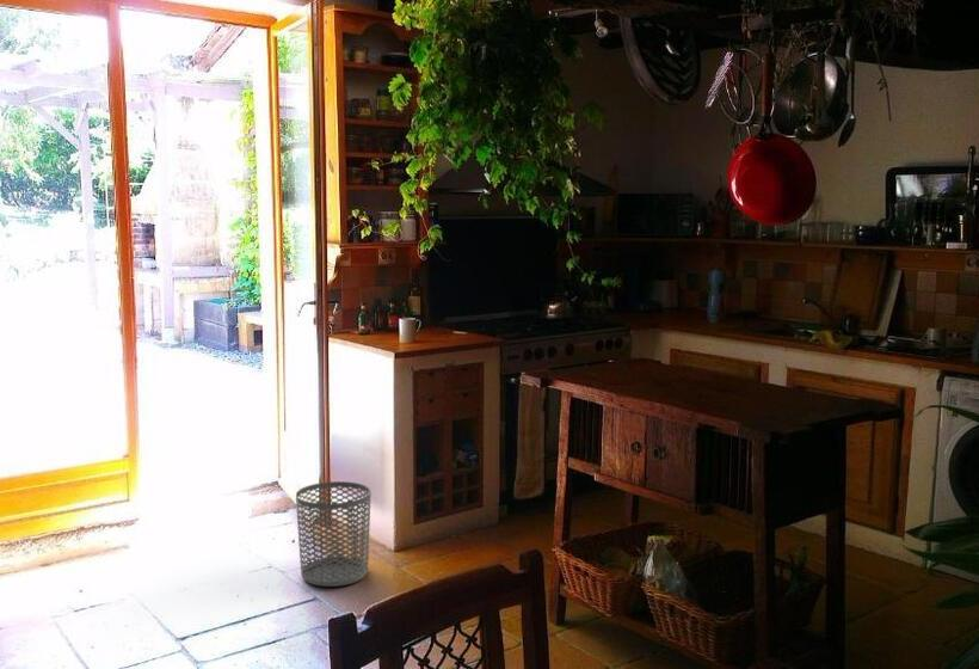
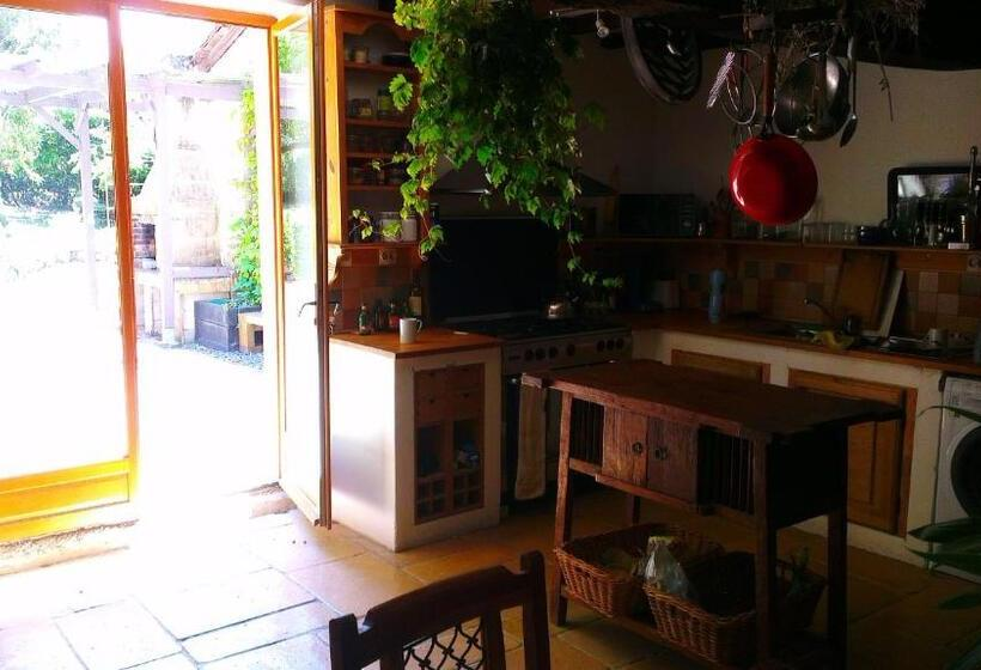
- waste bin (333, 534)
